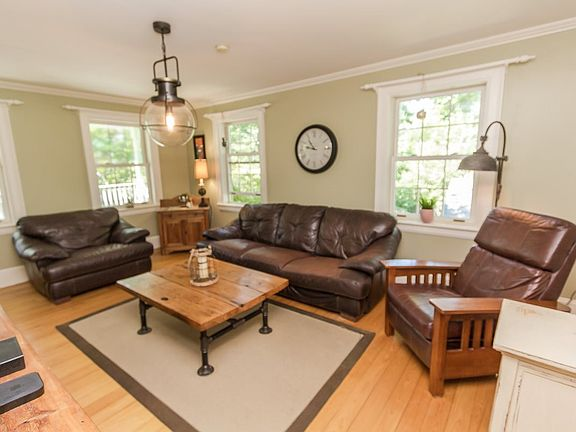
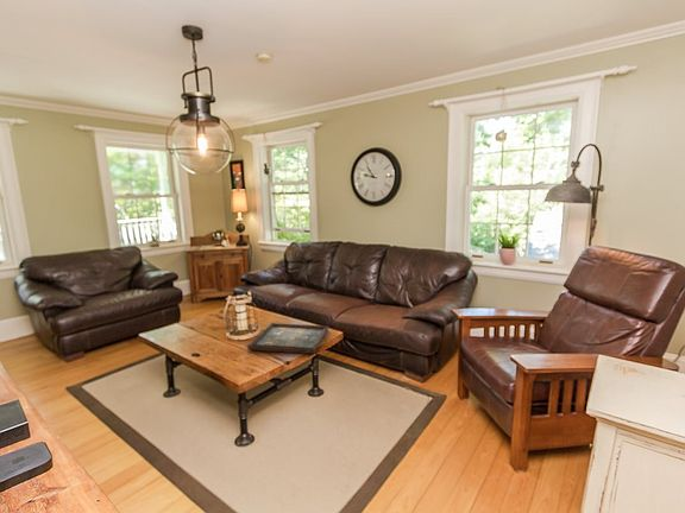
+ decorative tray (290, 336)
